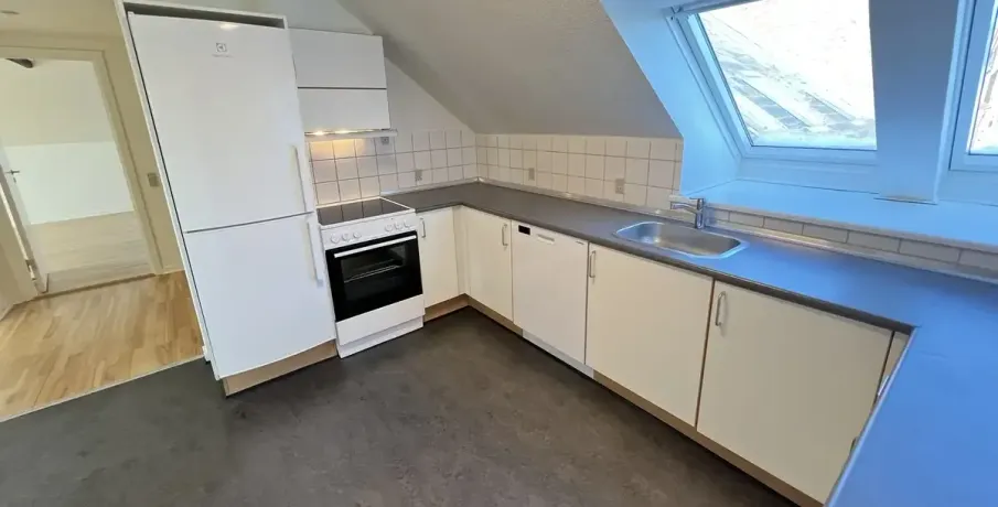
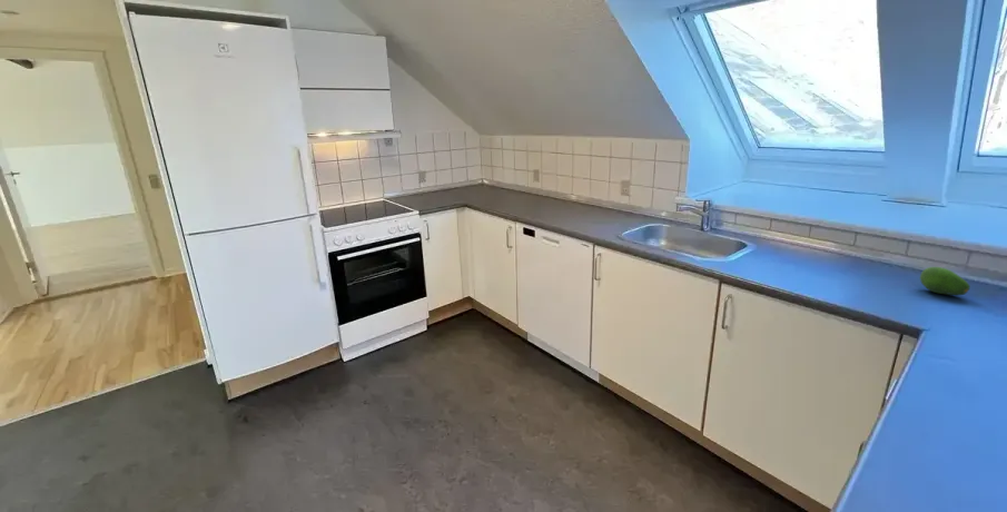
+ fruit (944, 280)
